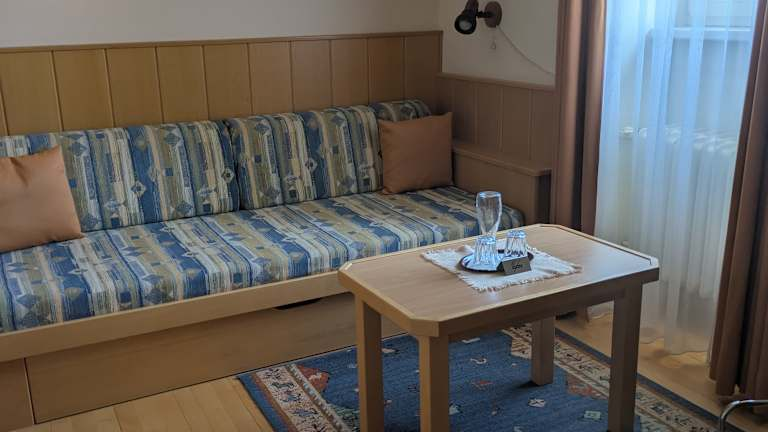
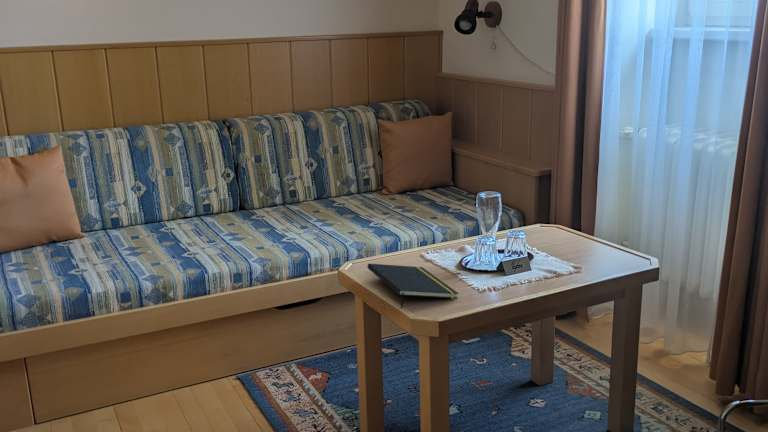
+ notepad (411, 280)
